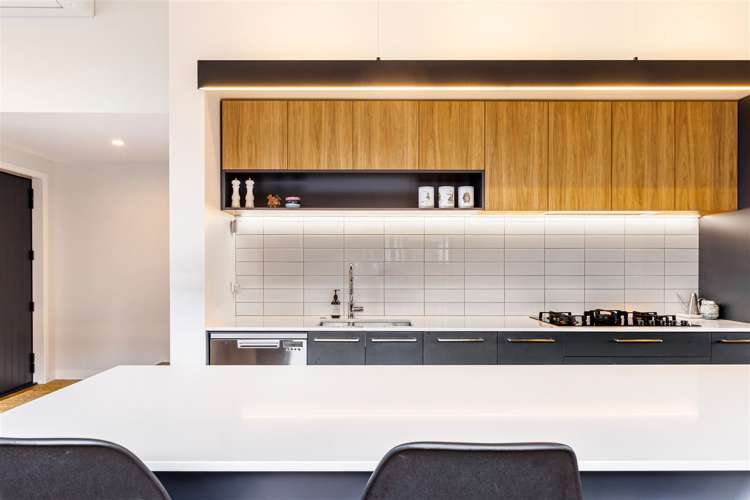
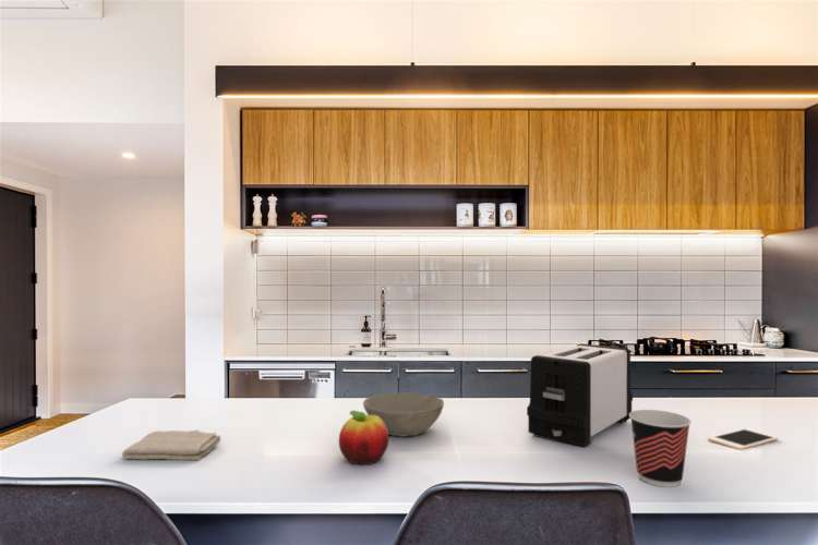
+ toaster (581, 390)
+ cell phone (743, 438)
+ bowl (404, 415)
+ cup (659, 448)
+ fruit (363, 436)
+ washcloth (173, 444)
